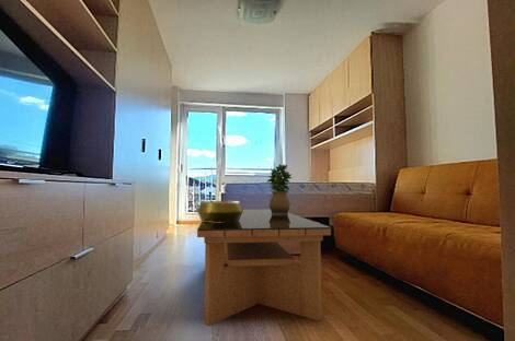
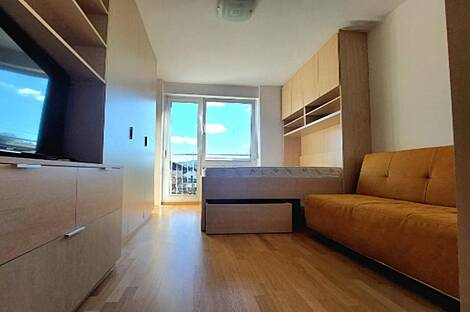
- potted plant (279, 188)
- decorative bowl (220, 210)
- coffee table (251, 248)
